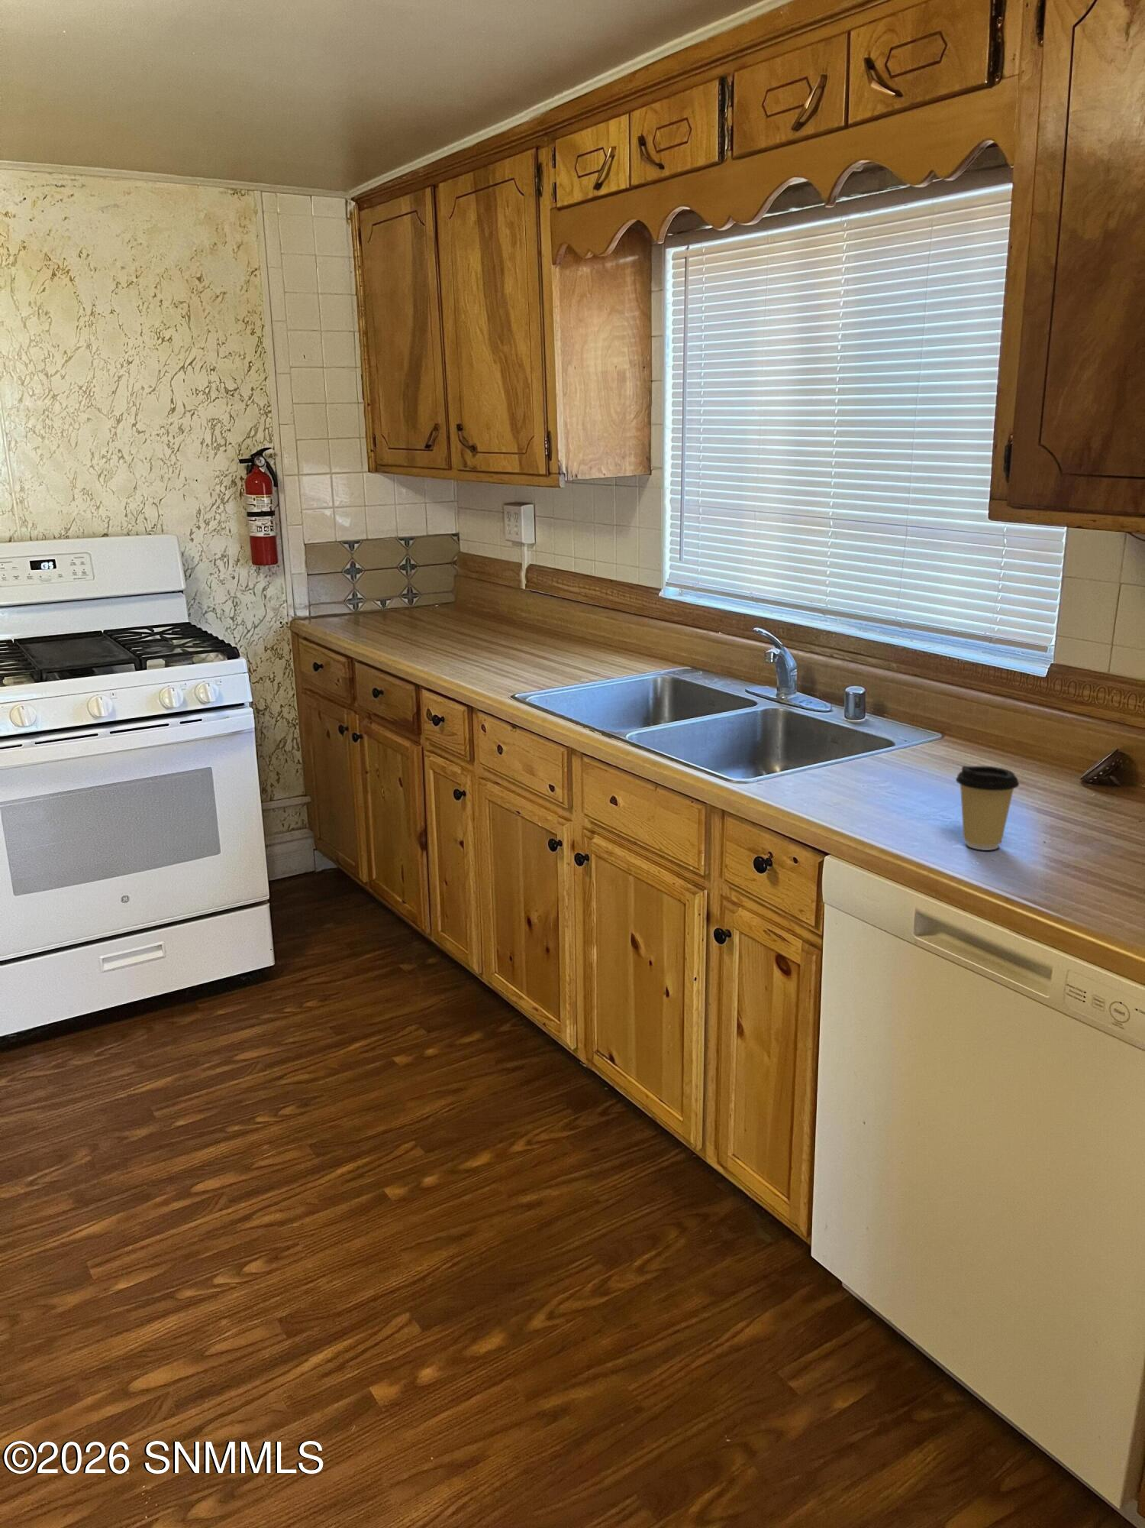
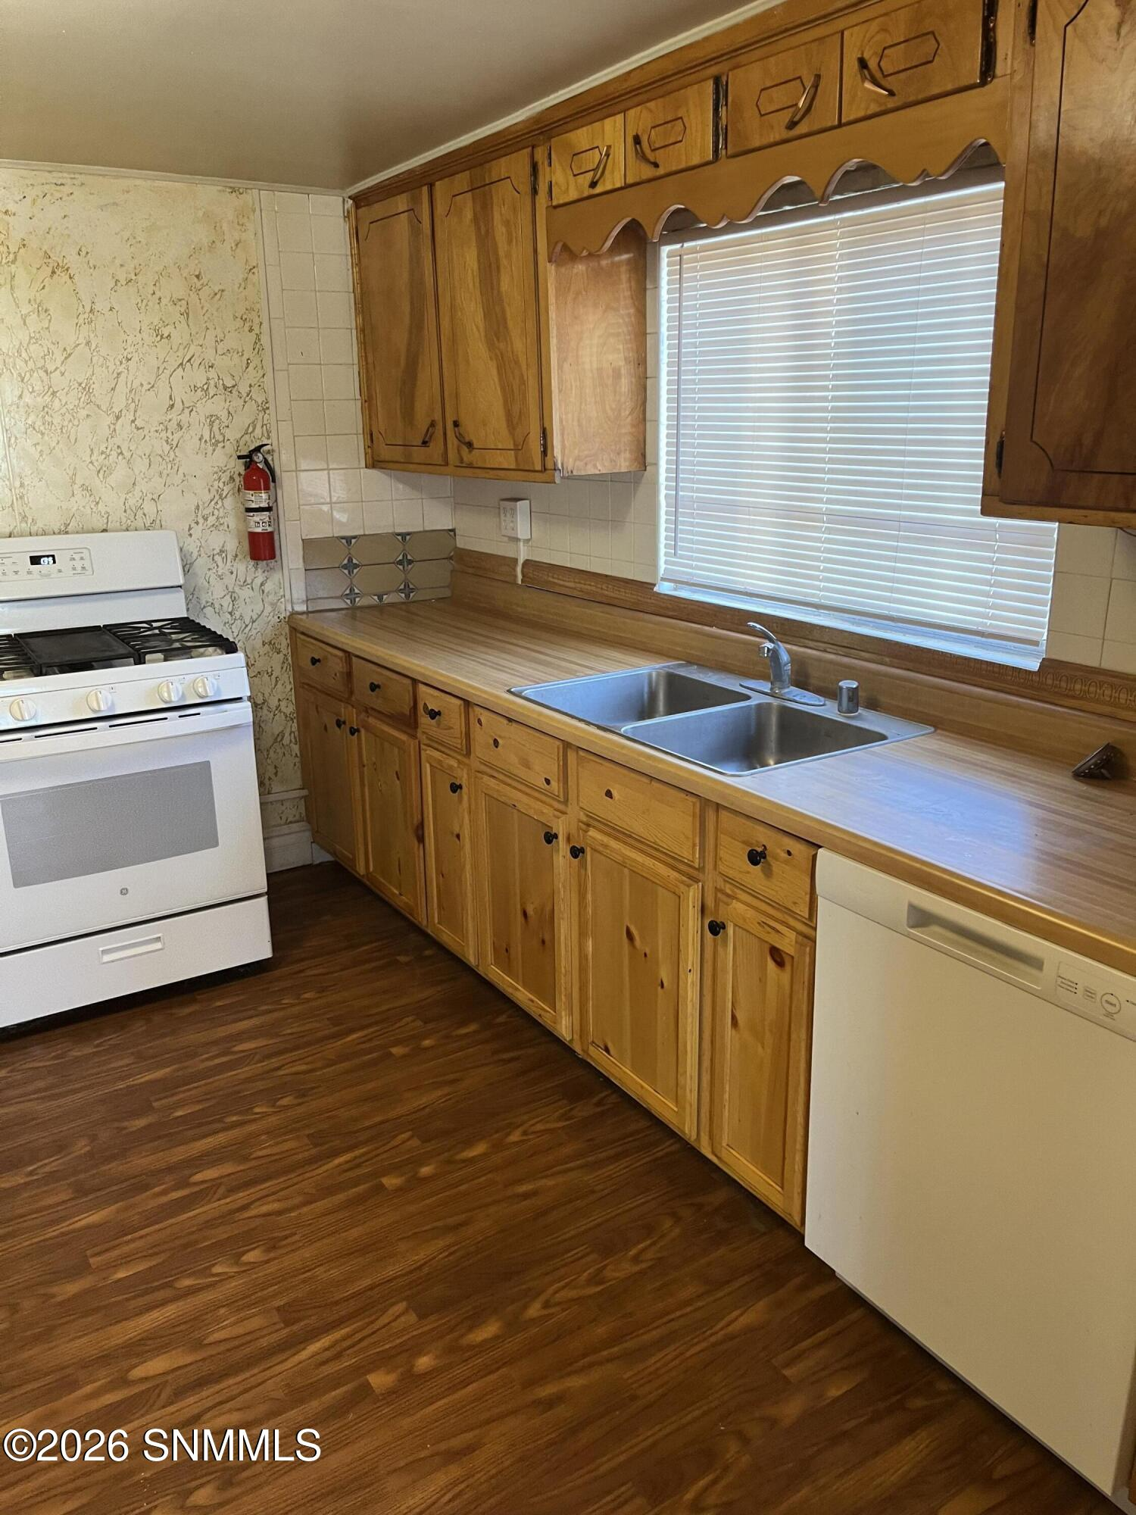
- coffee cup (985, 807)
